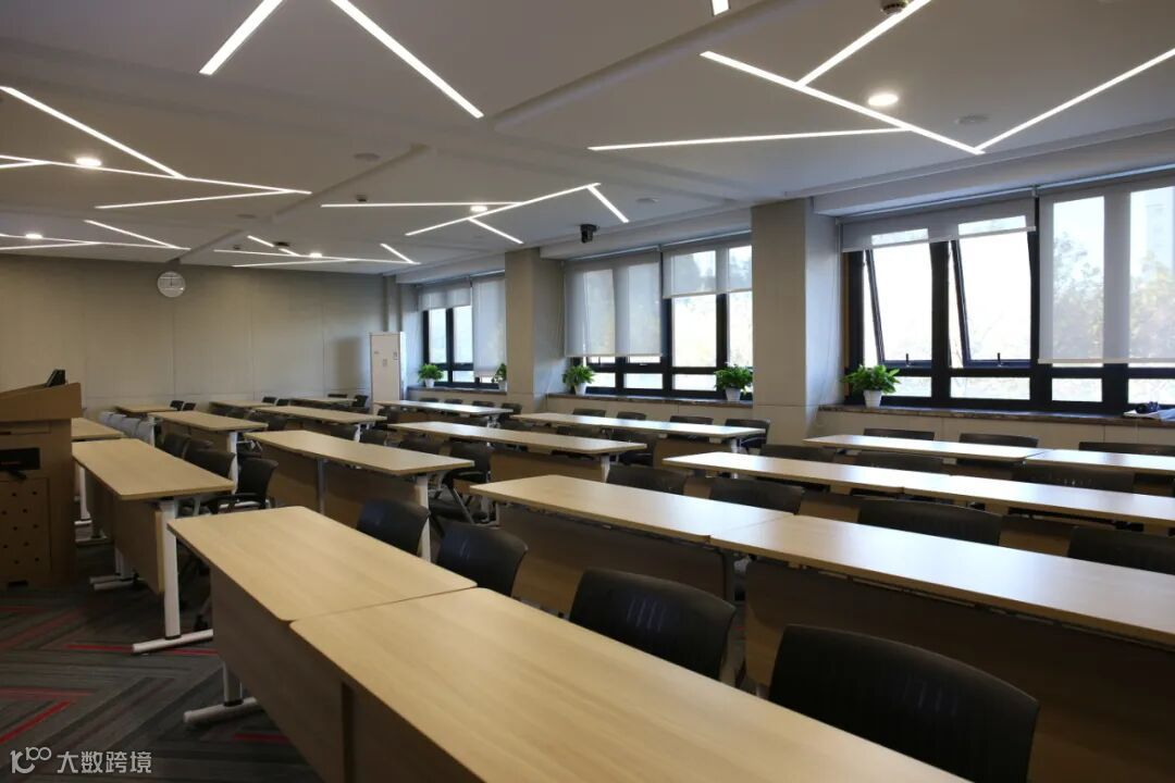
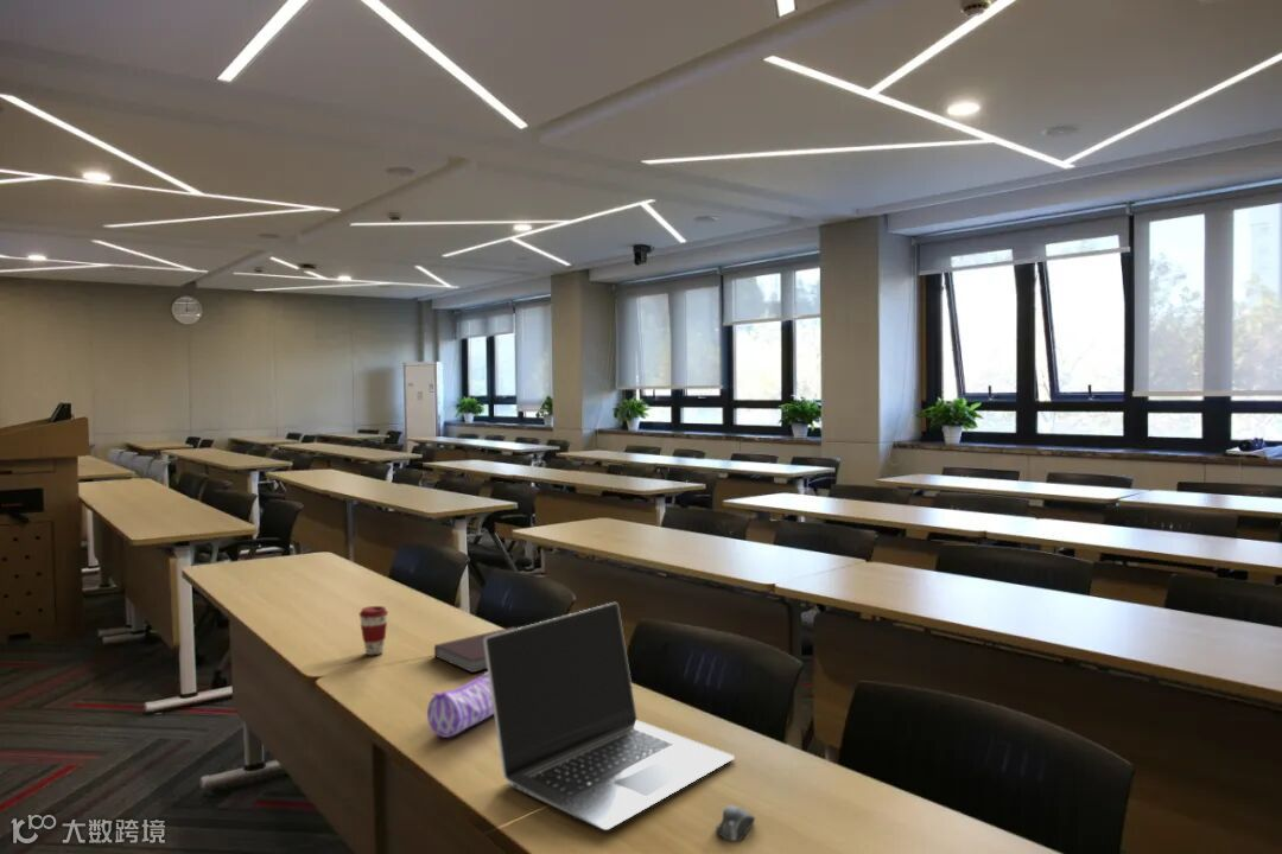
+ coffee cup (374, 630)
+ computer mouse (735, 818)
+ notebook (484, 649)
+ laptop (611, 699)
+ pencil case (474, 699)
